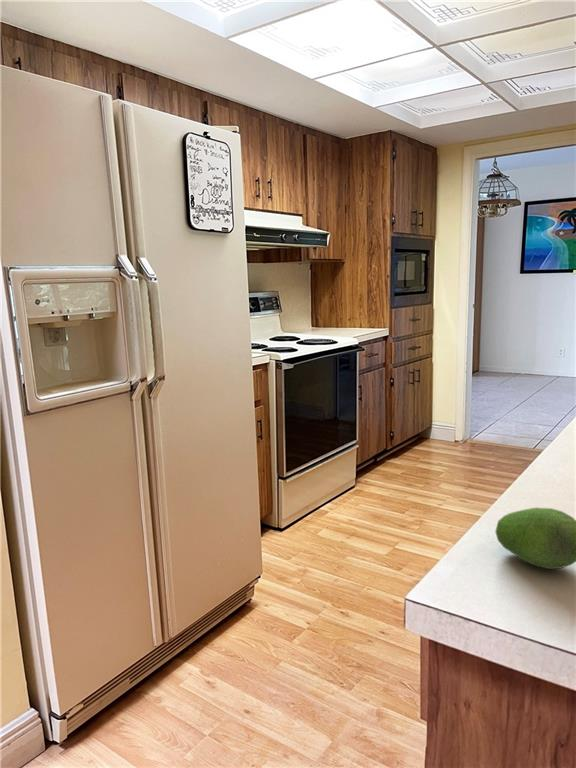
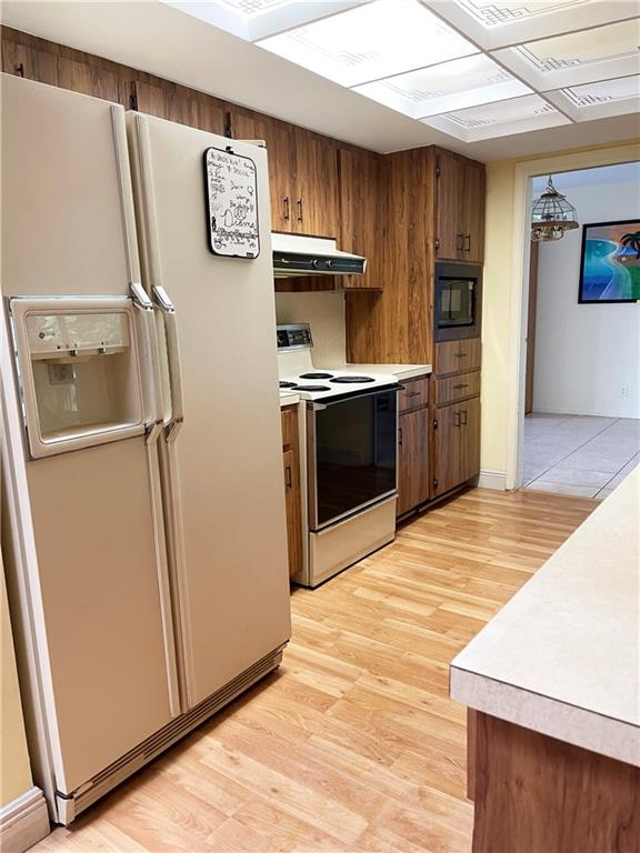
- fruit (538, 535)
